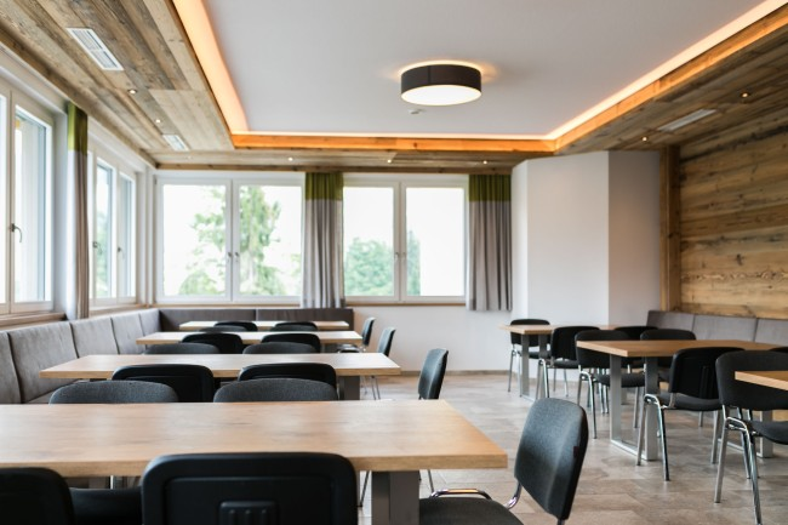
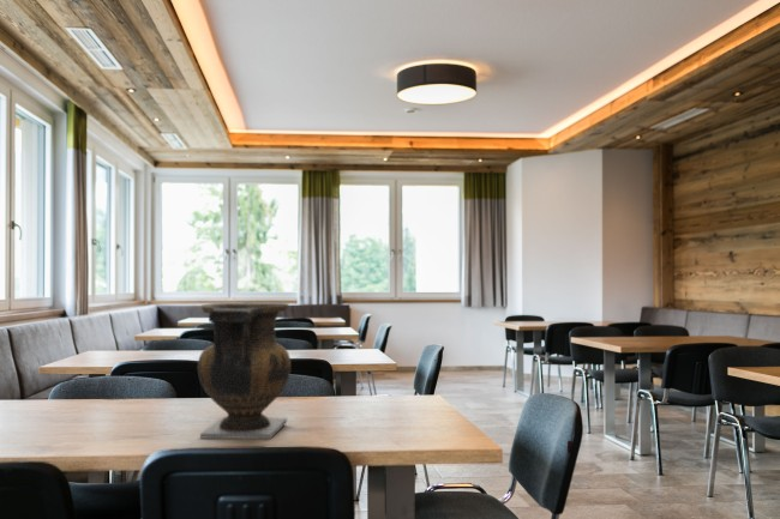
+ vase (245, 367)
